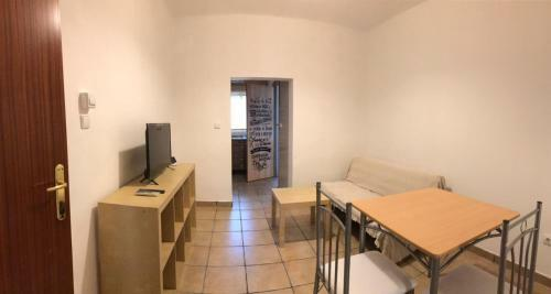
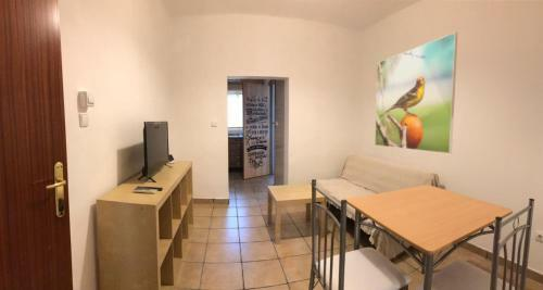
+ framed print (407, 100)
